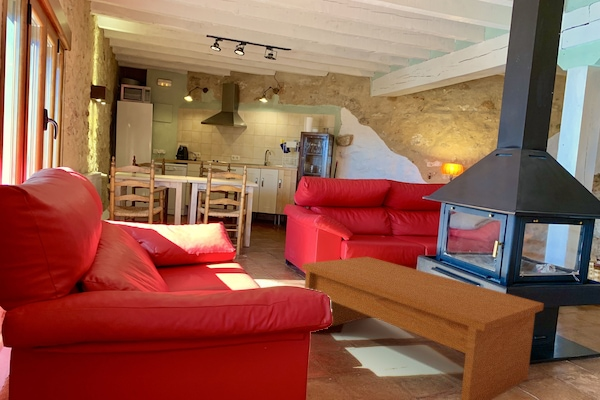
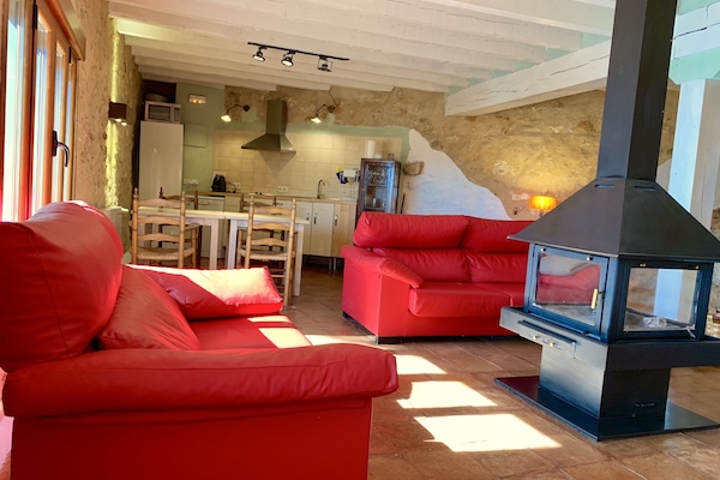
- coffee table (408, 317)
